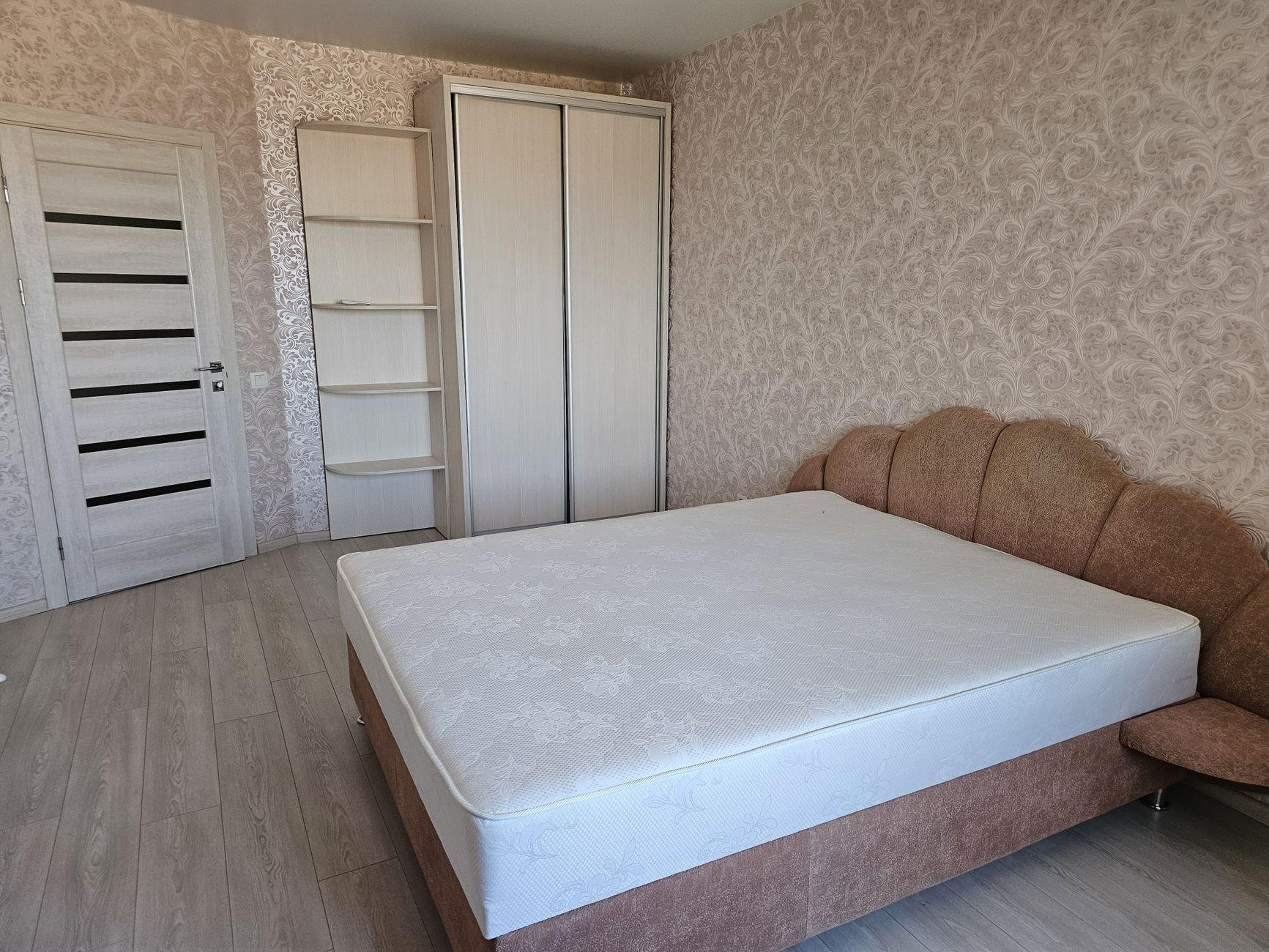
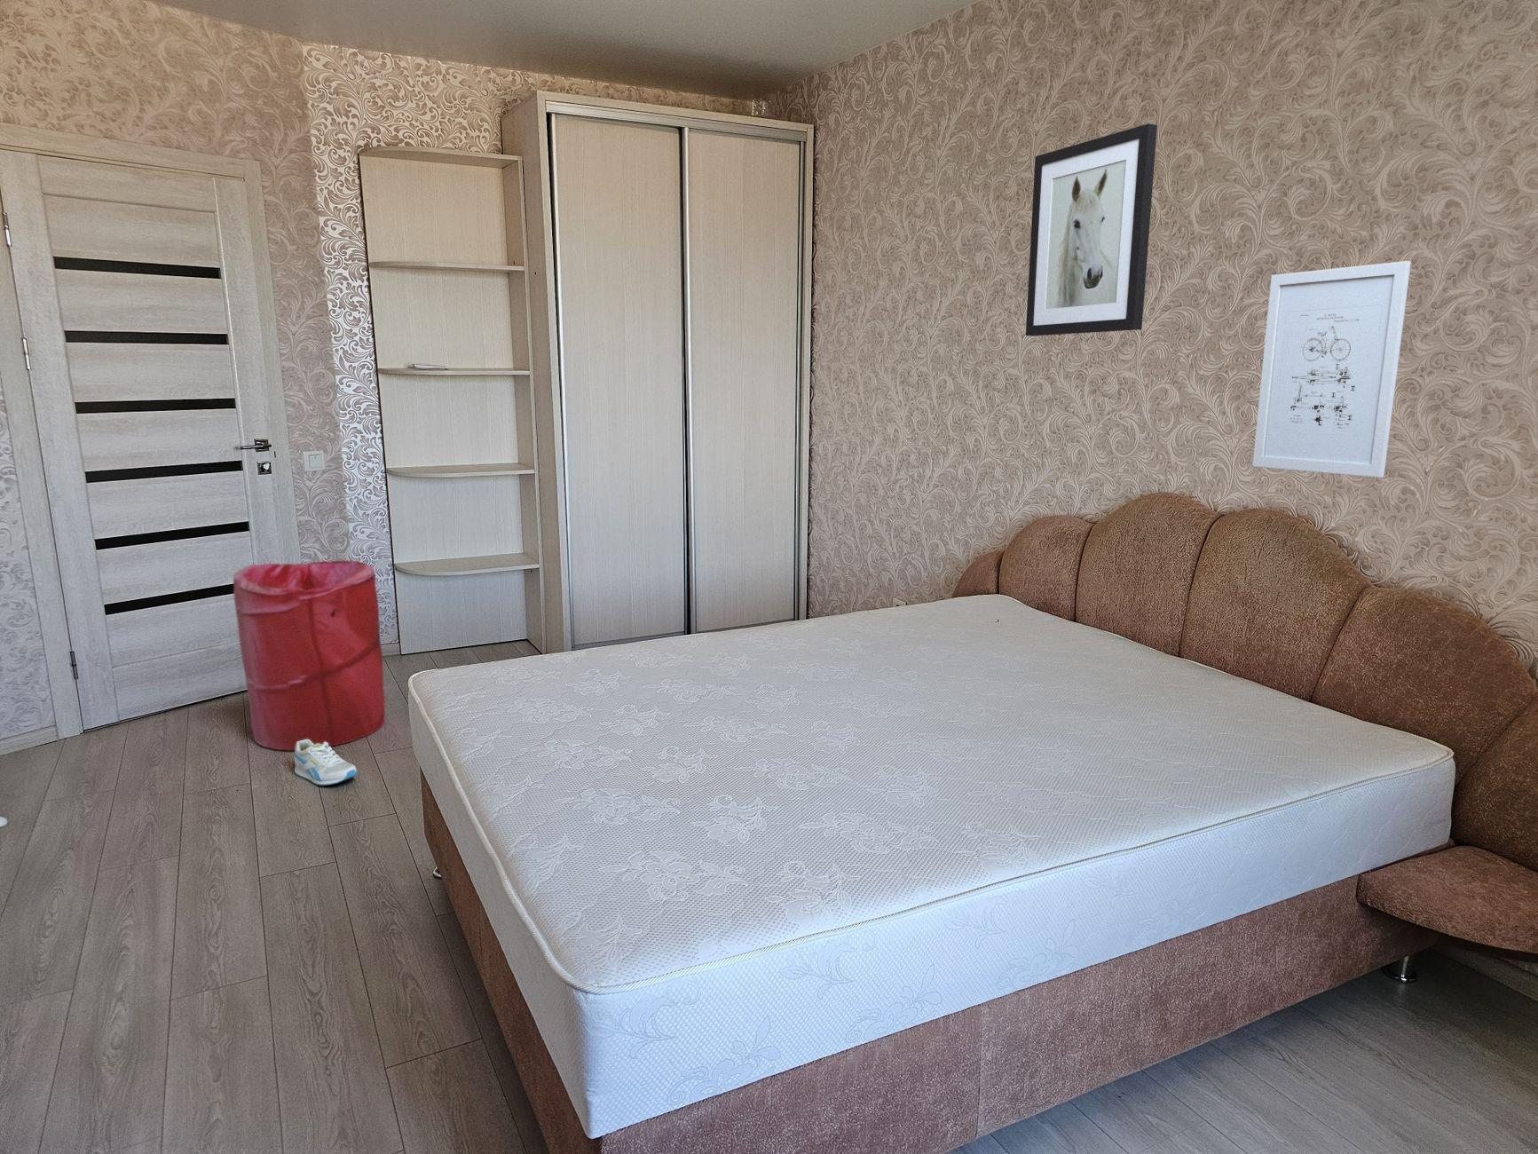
+ sneaker (324, 761)
+ laundry hamper (313, 650)
+ wall art (1086, 239)
+ wall art (1325, 372)
